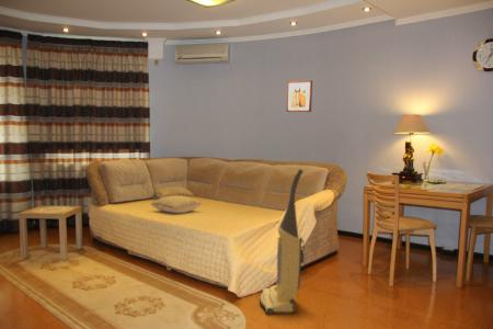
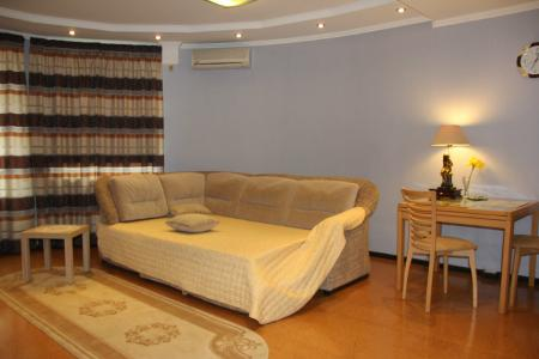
- vacuum cleaner (283, 237)
- wall art (299, 97)
